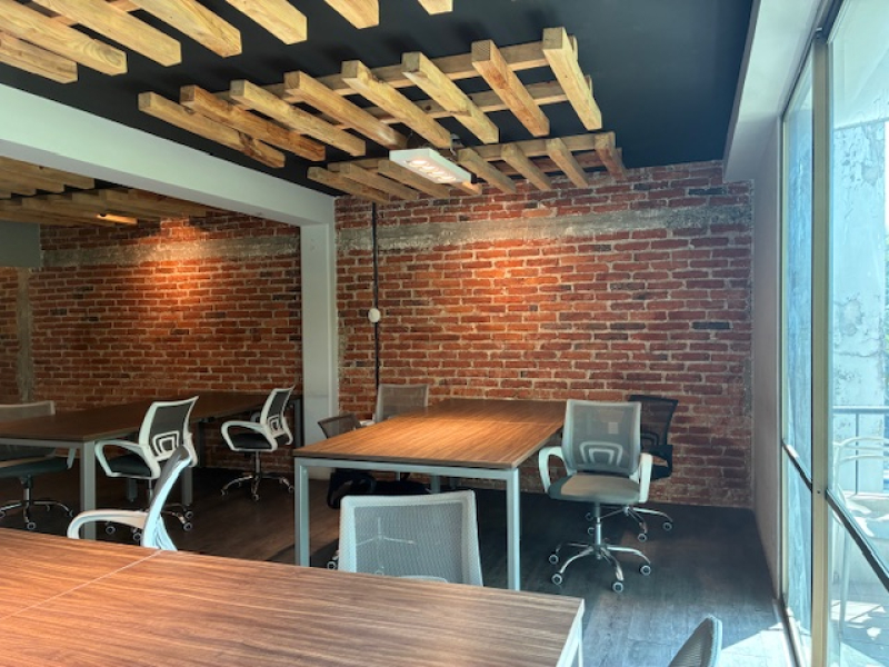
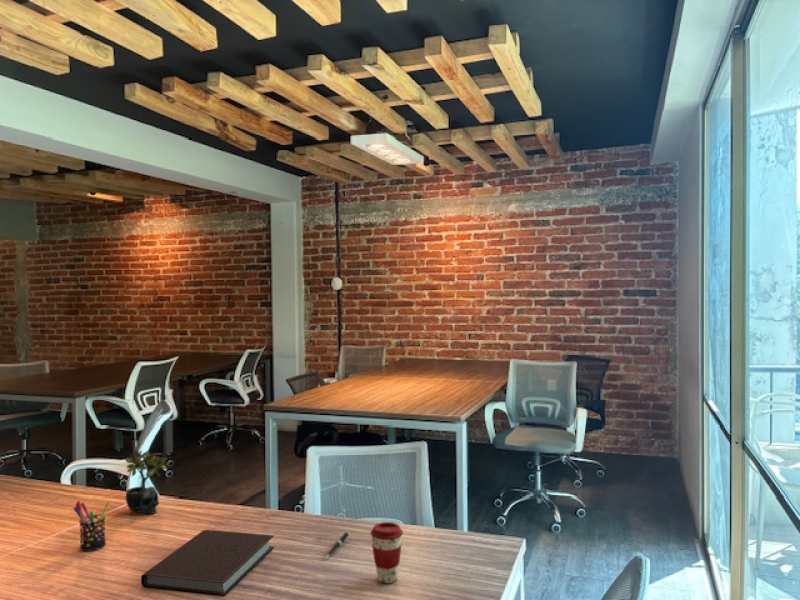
+ notebook (212, 559)
+ pen (336, 545)
+ pen holder (90, 523)
+ succulent plant (143, 480)
+ coffee cup (387, 552)
